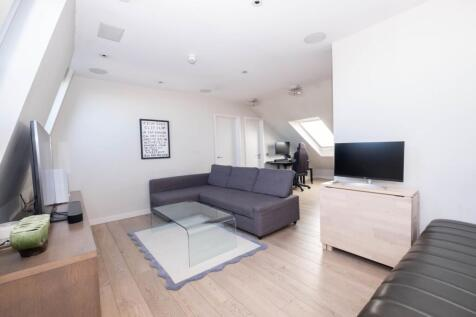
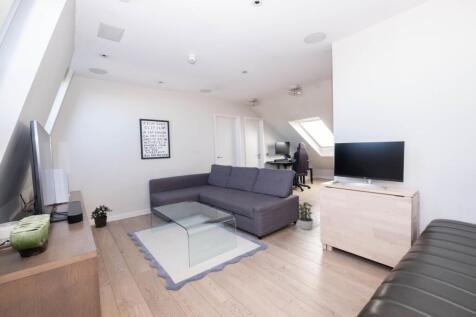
+ potted plant (101, 215)
+ potted plant (304, 214)
